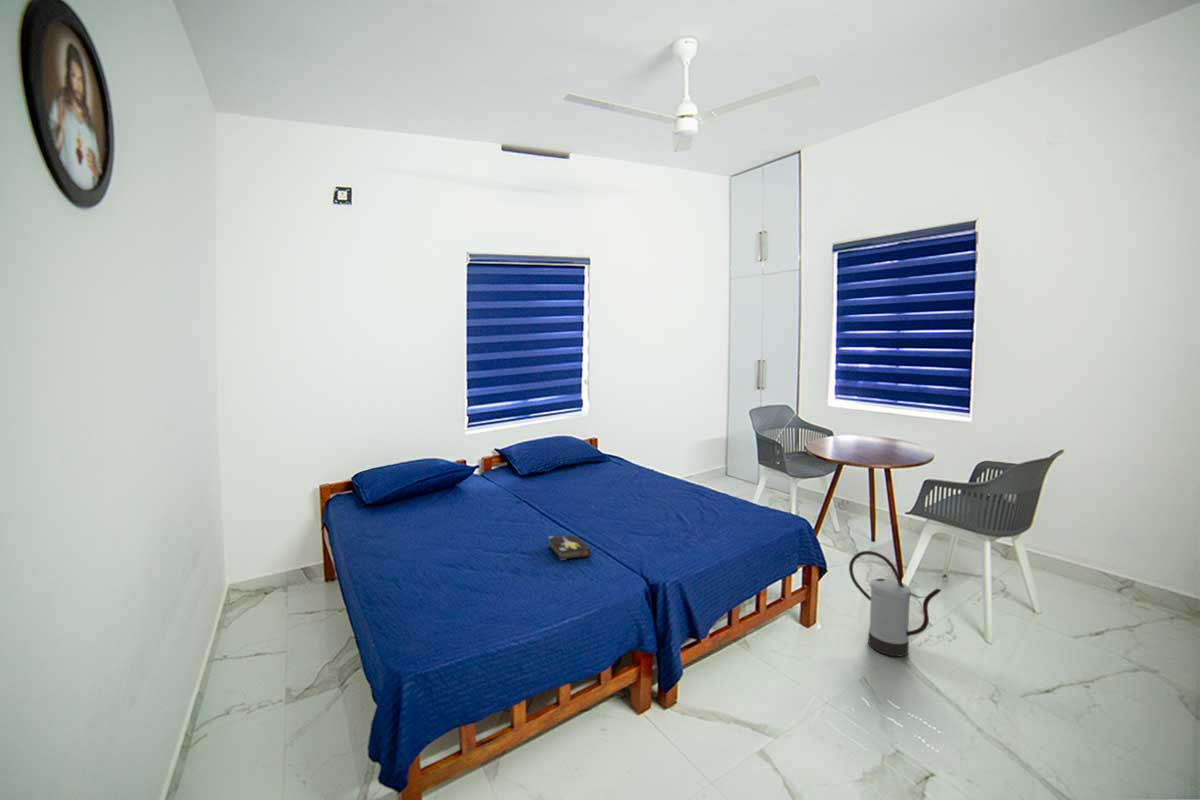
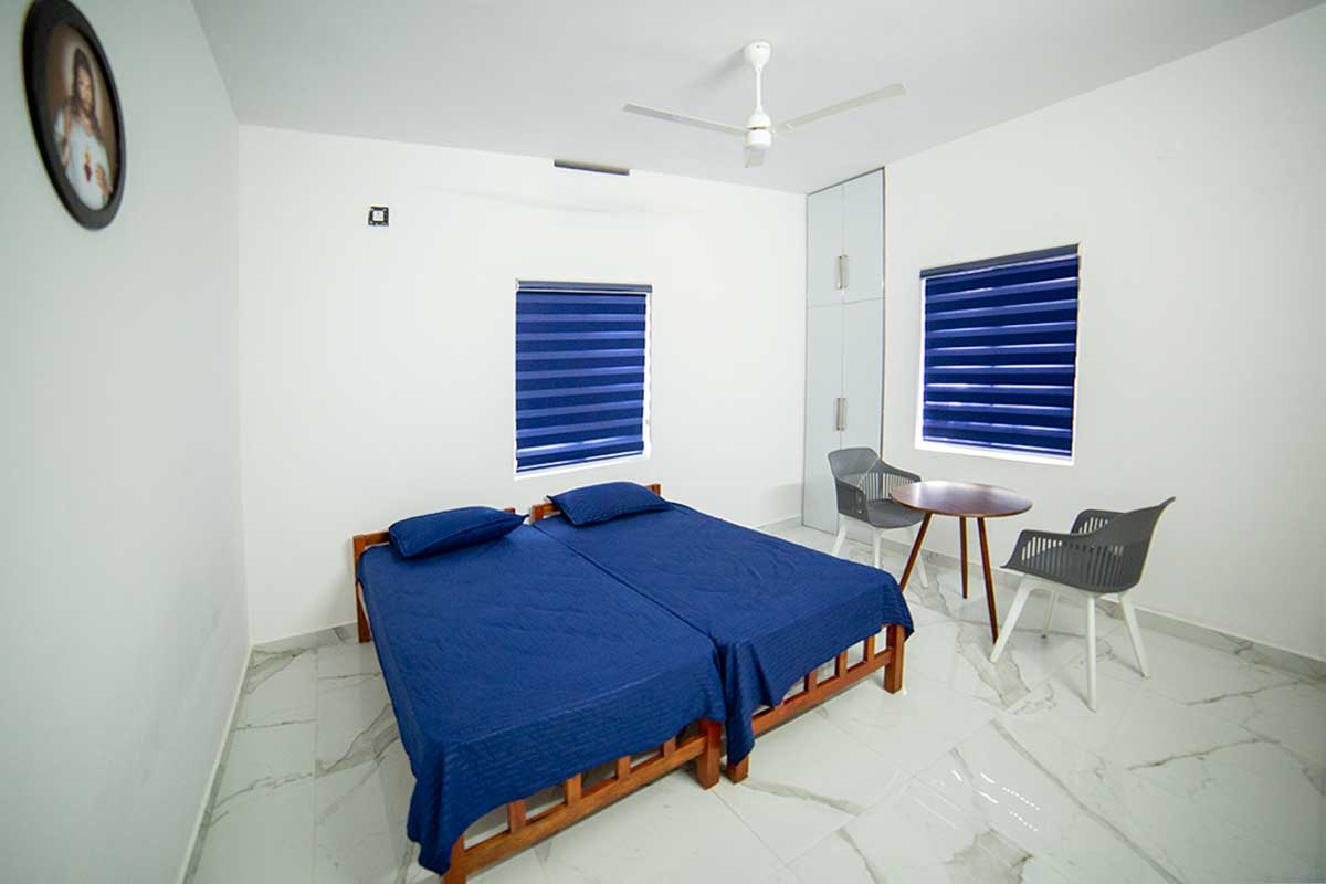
- hardback book (568, 546)
- watering can (891, 602)
